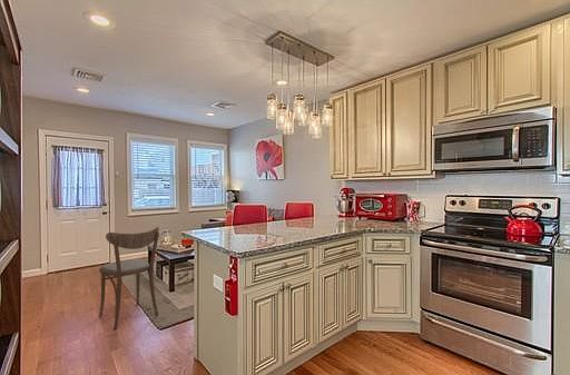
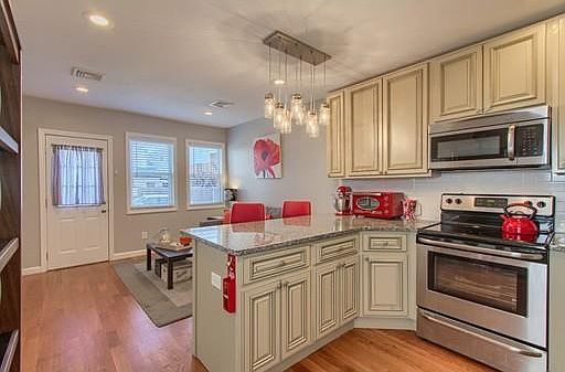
- dining chair (129, 272)
